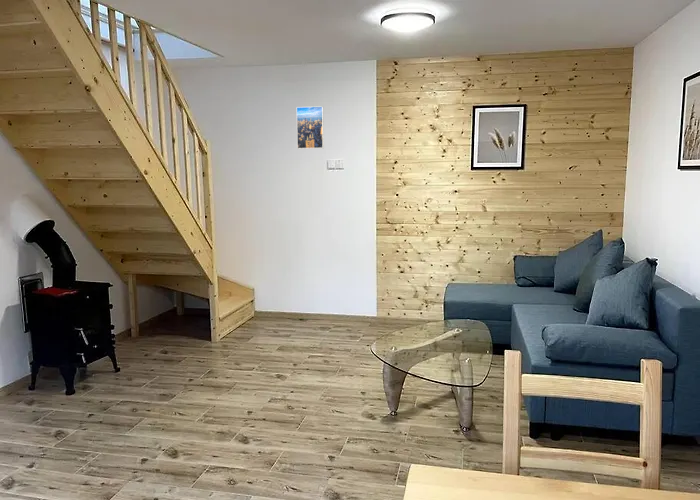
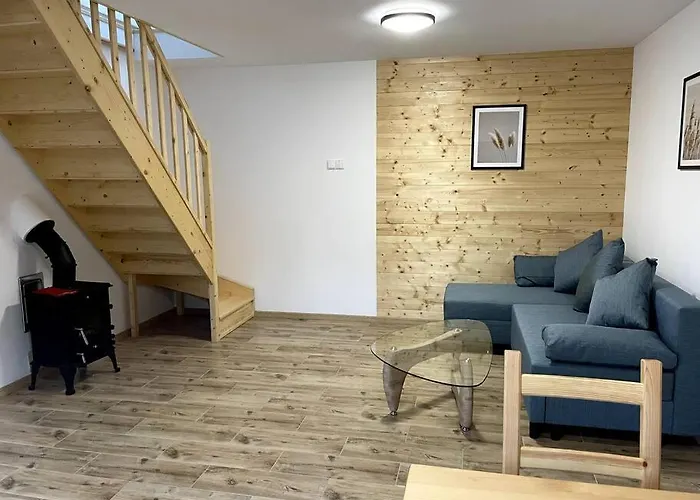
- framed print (310, 127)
